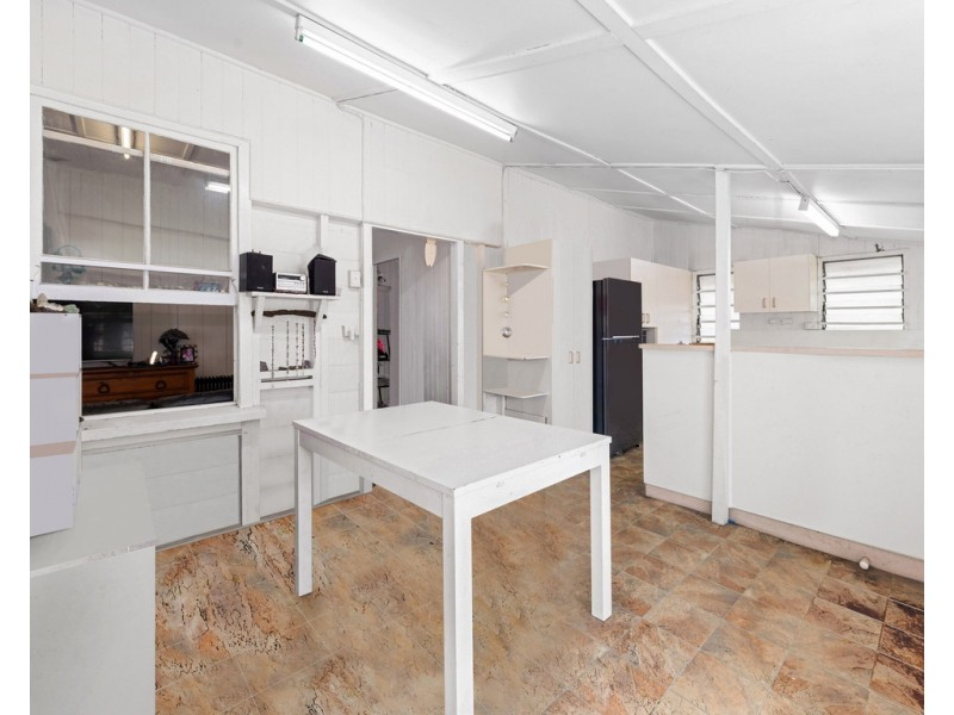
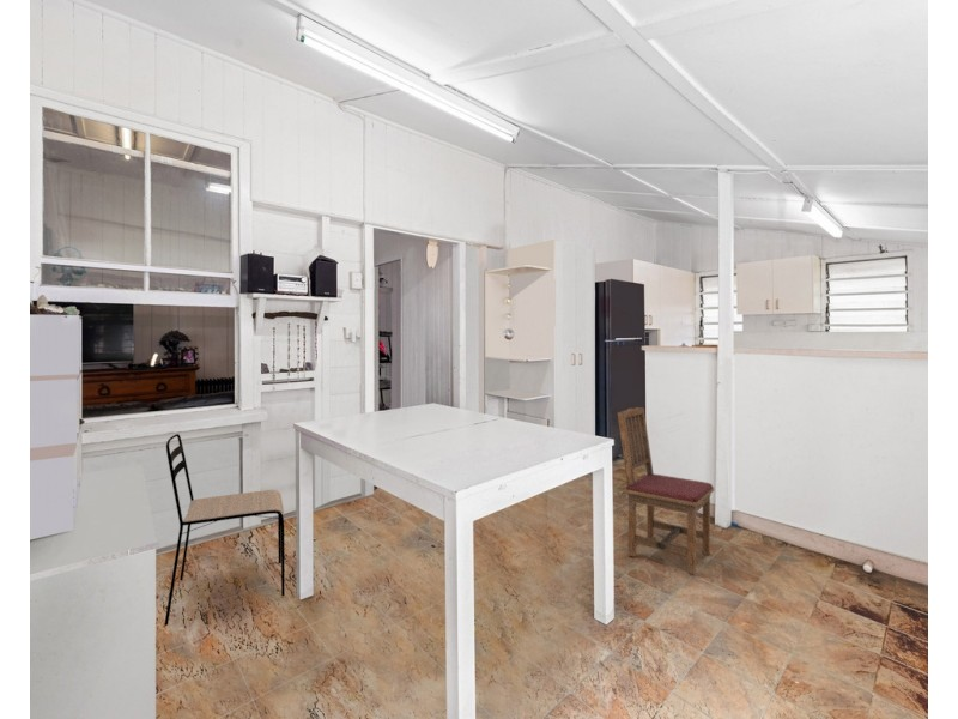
+ dining chair (665, 482)
+ dining chair (229, 512)
